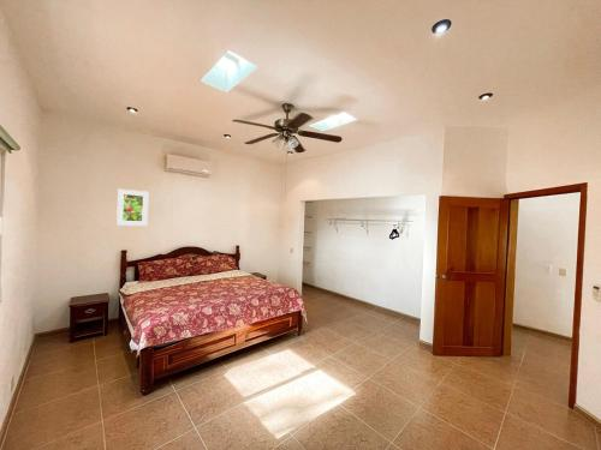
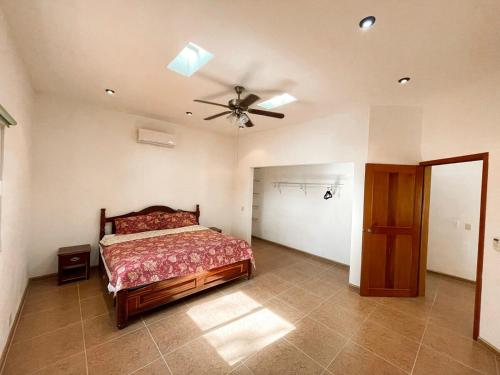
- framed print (132, 208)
